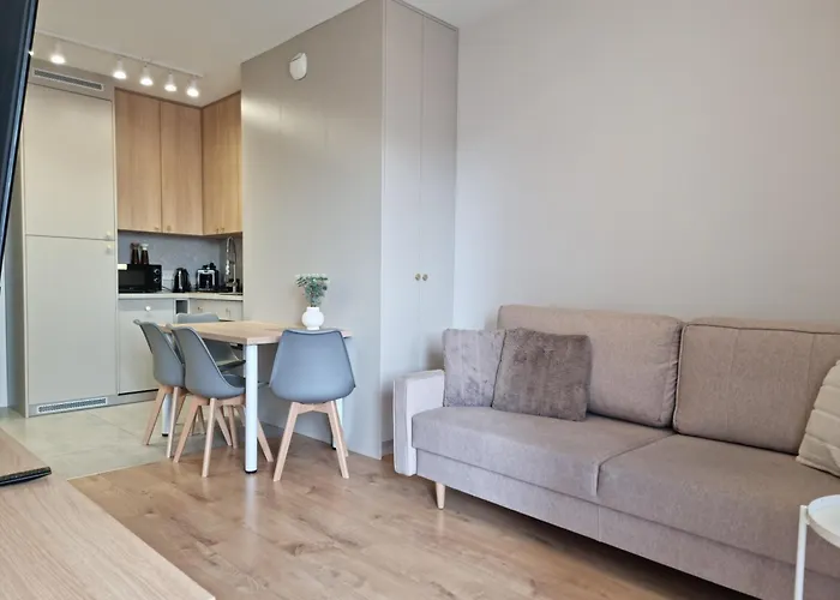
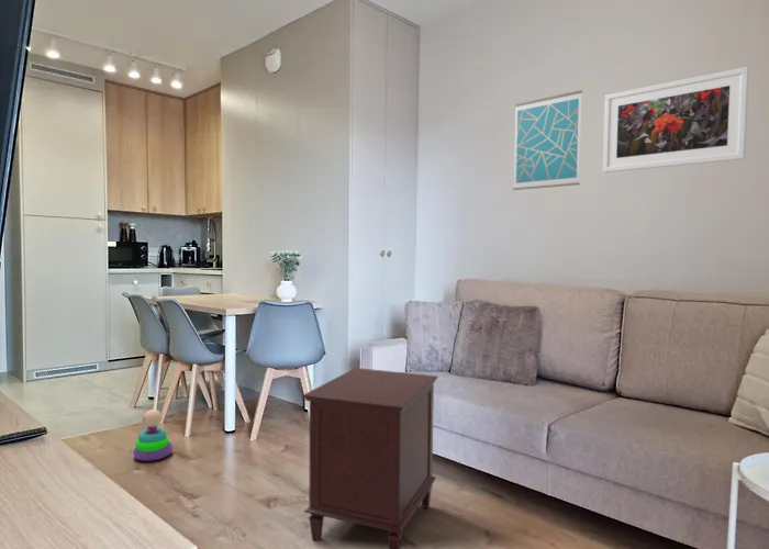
+ stacking toy (153, 432)
+ nightstand (375, 453)
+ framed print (669, 124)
+ wall art (545, 143)
